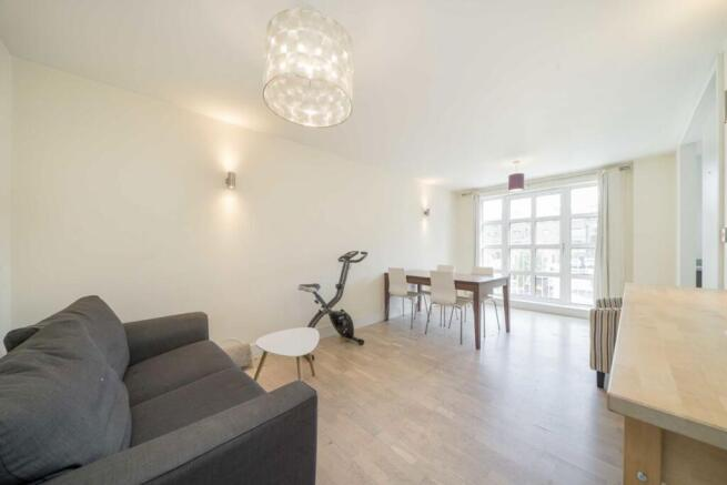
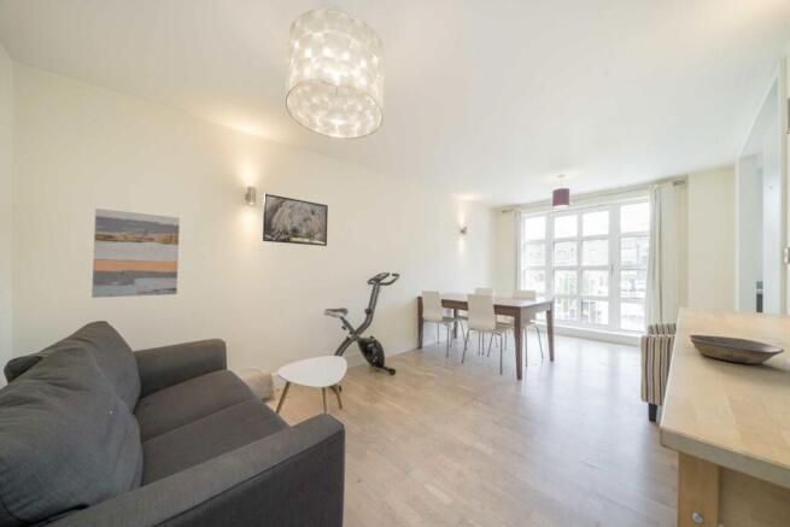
+ wall art (139, 254)
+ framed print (297, 221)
+ bowl (732, 349)
